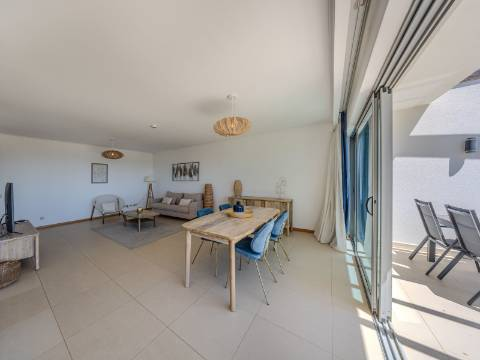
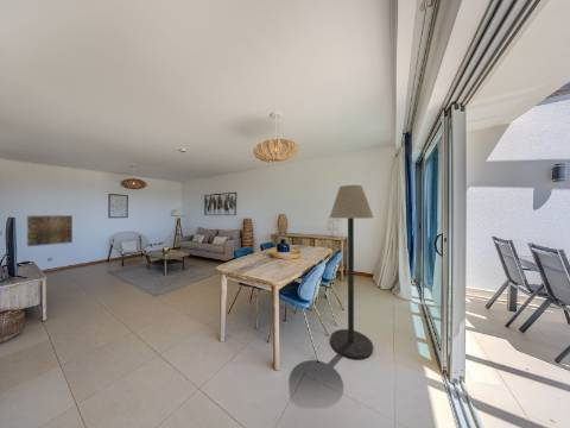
+ wall art (50, 229)
+ floor lamp (350, 265)
